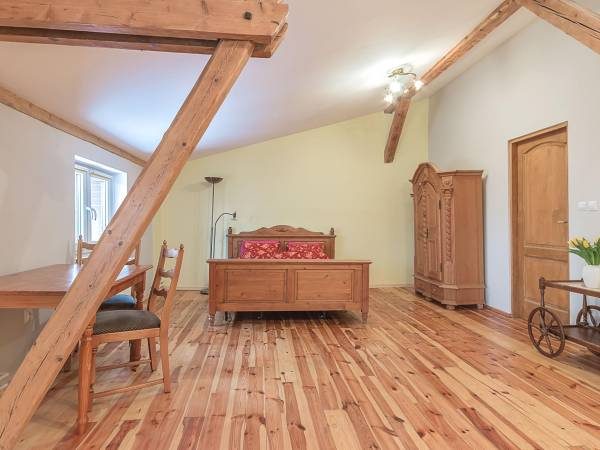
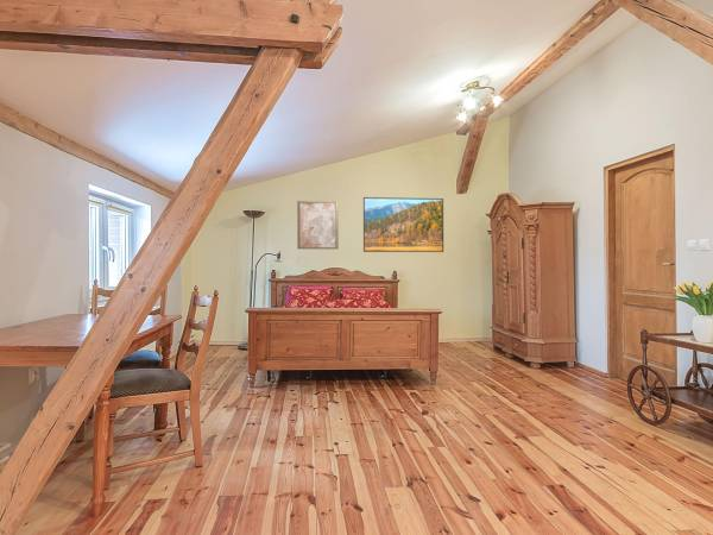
+ wall art (317, 225)
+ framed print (403, 225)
